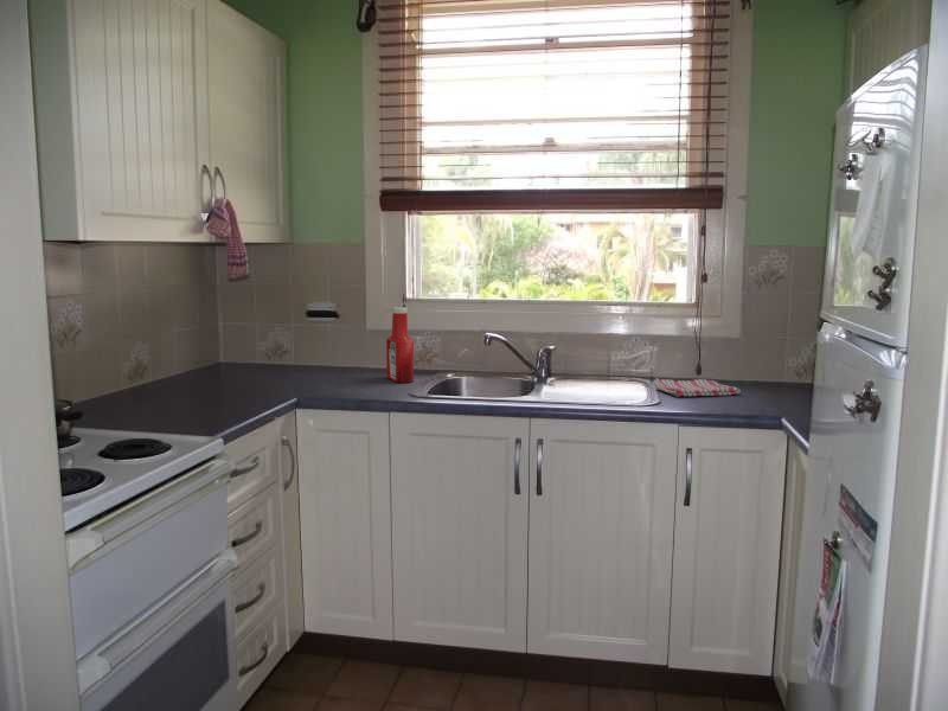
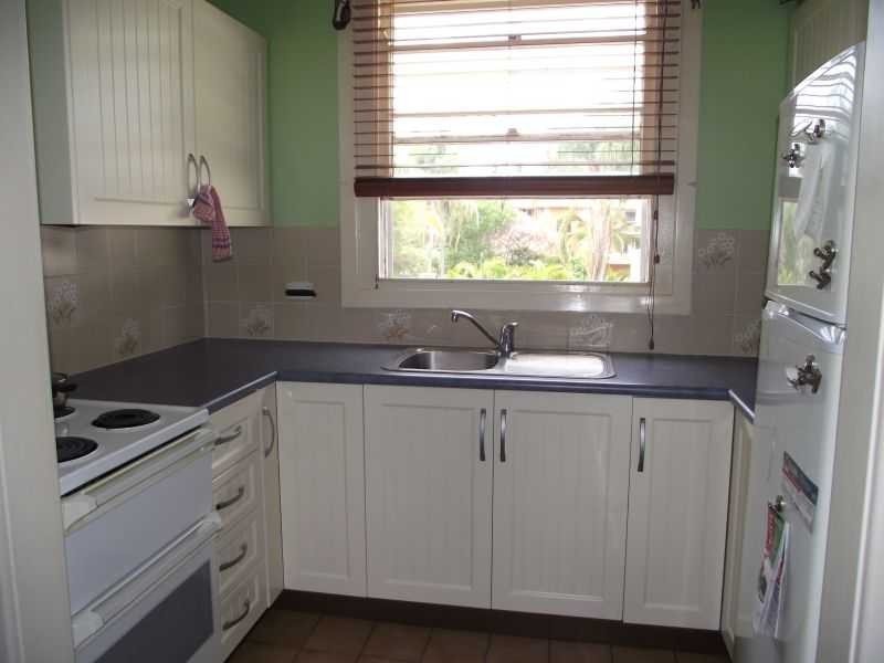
- soap bottle (399, 344)
- dish towel (696, 386)
